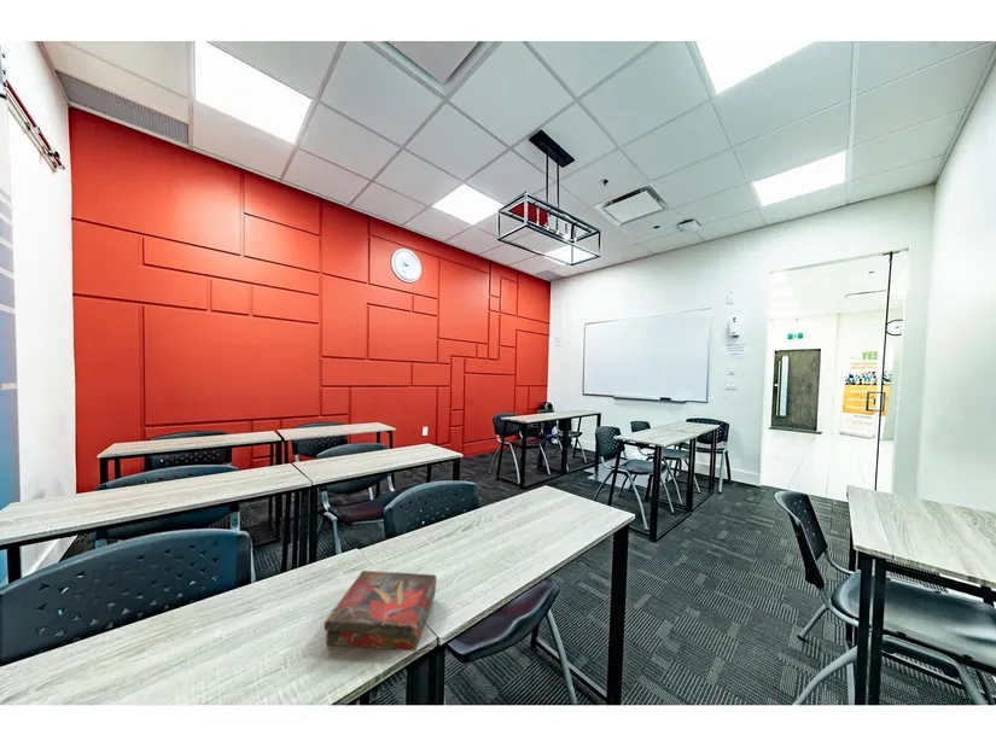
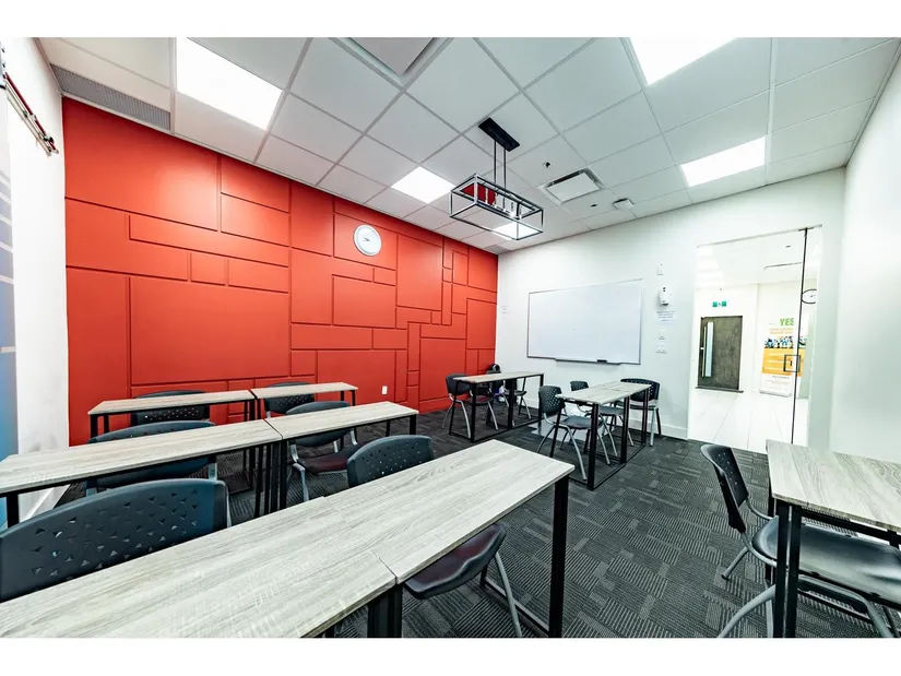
- book (385, 607)
